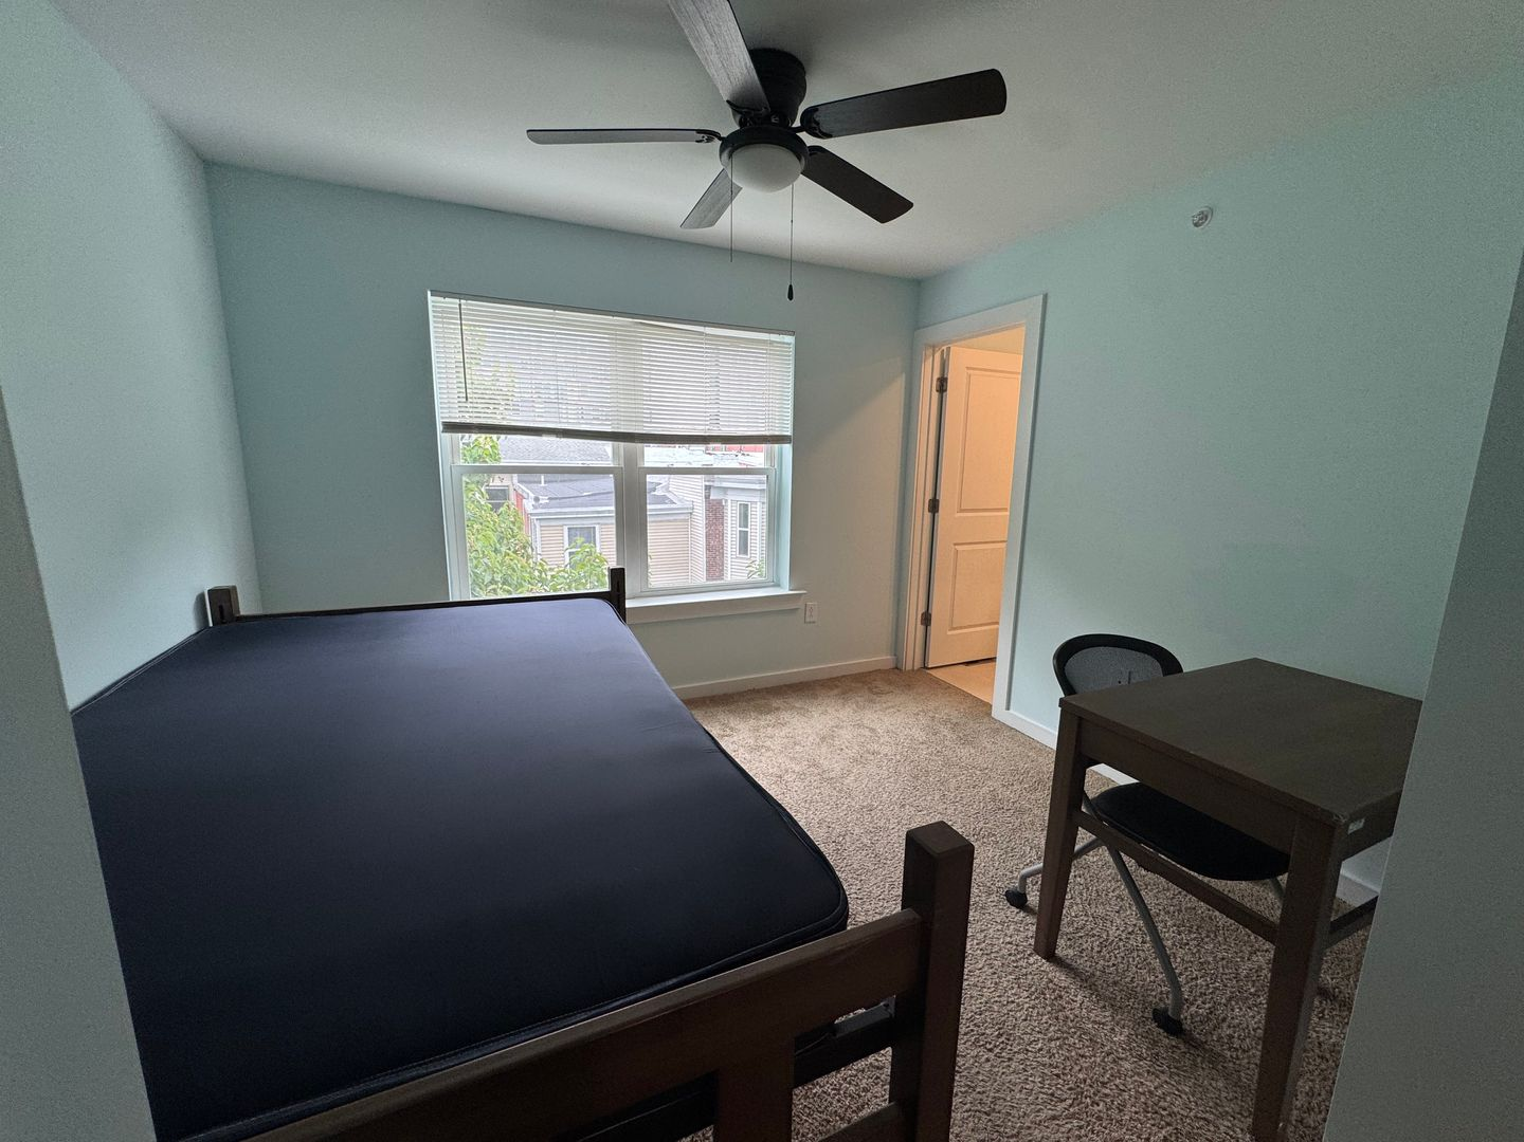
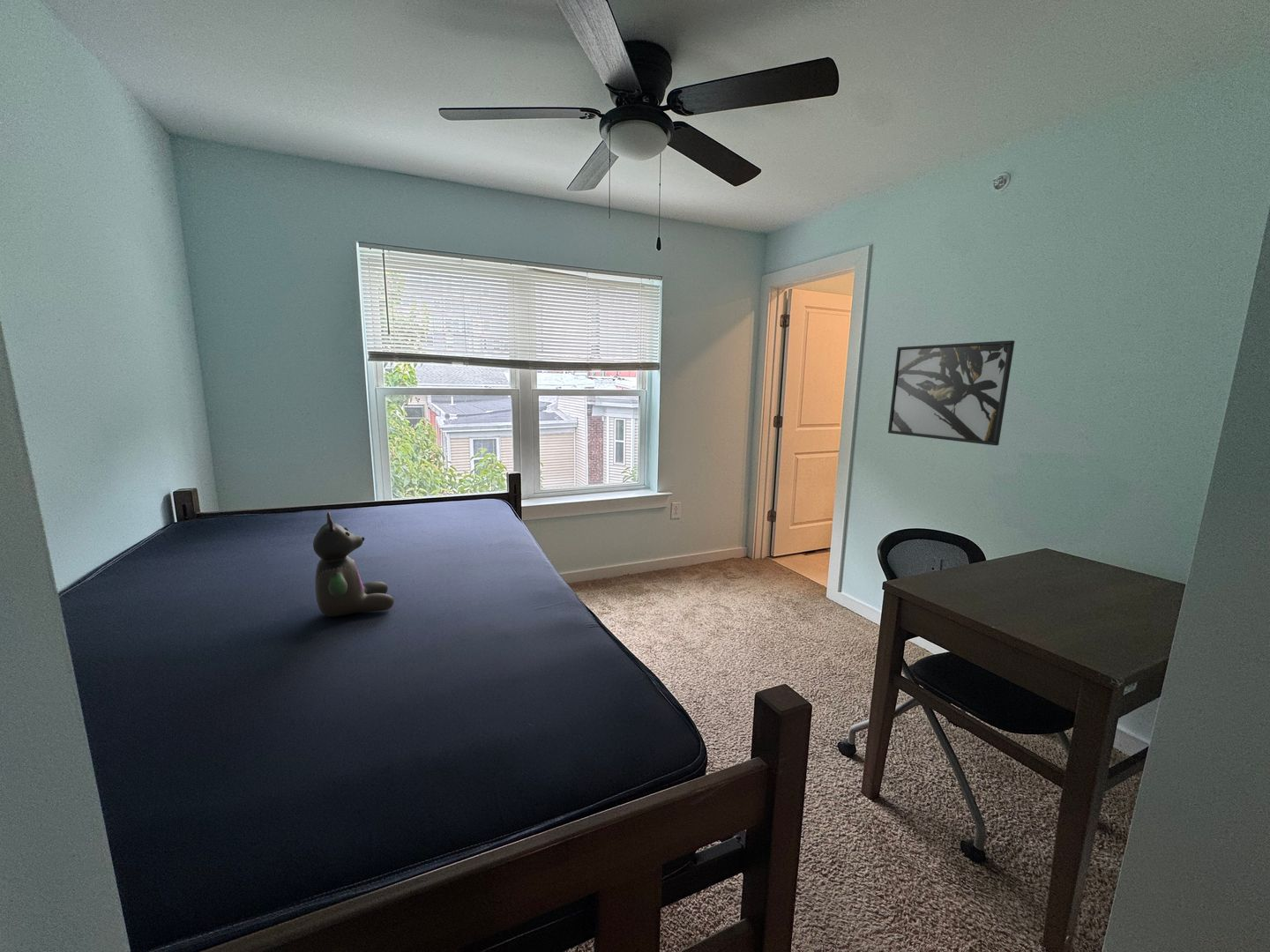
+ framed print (944, 391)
+ stuffed bear (351, 562)
